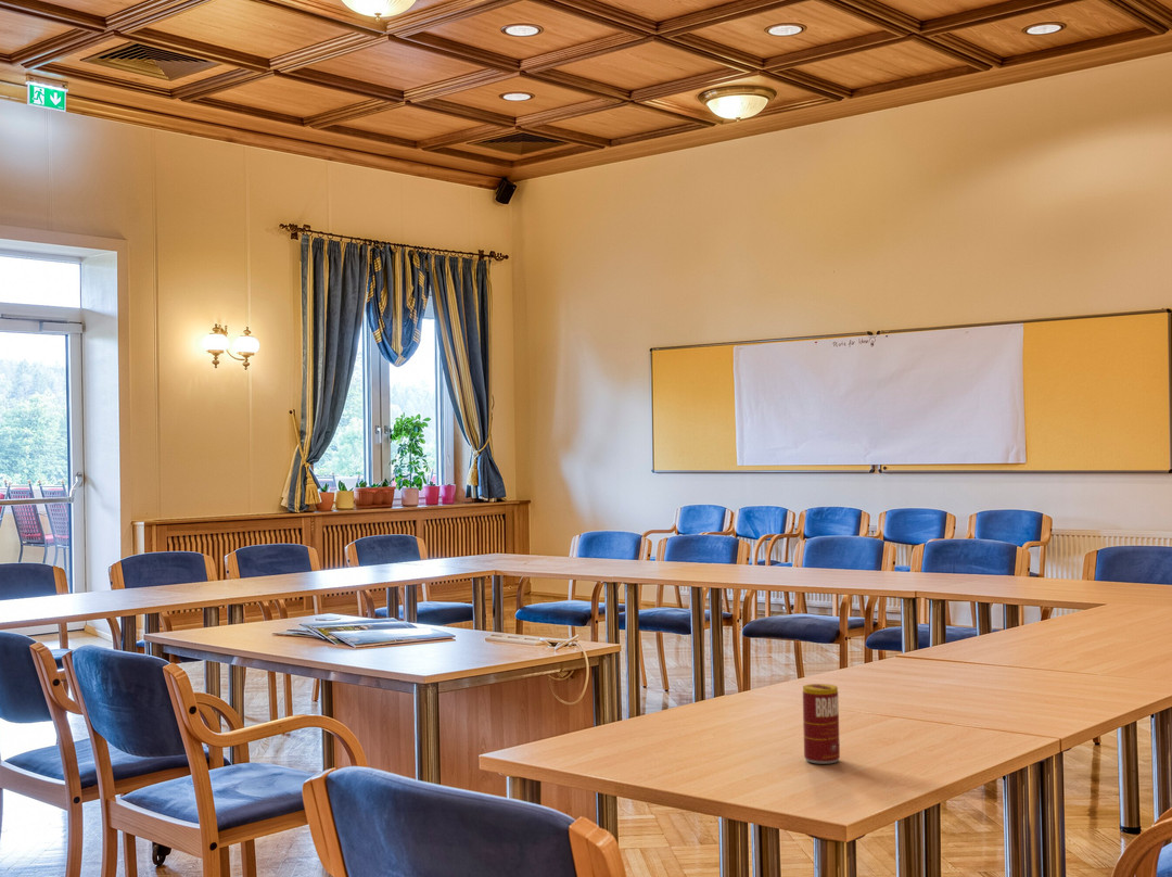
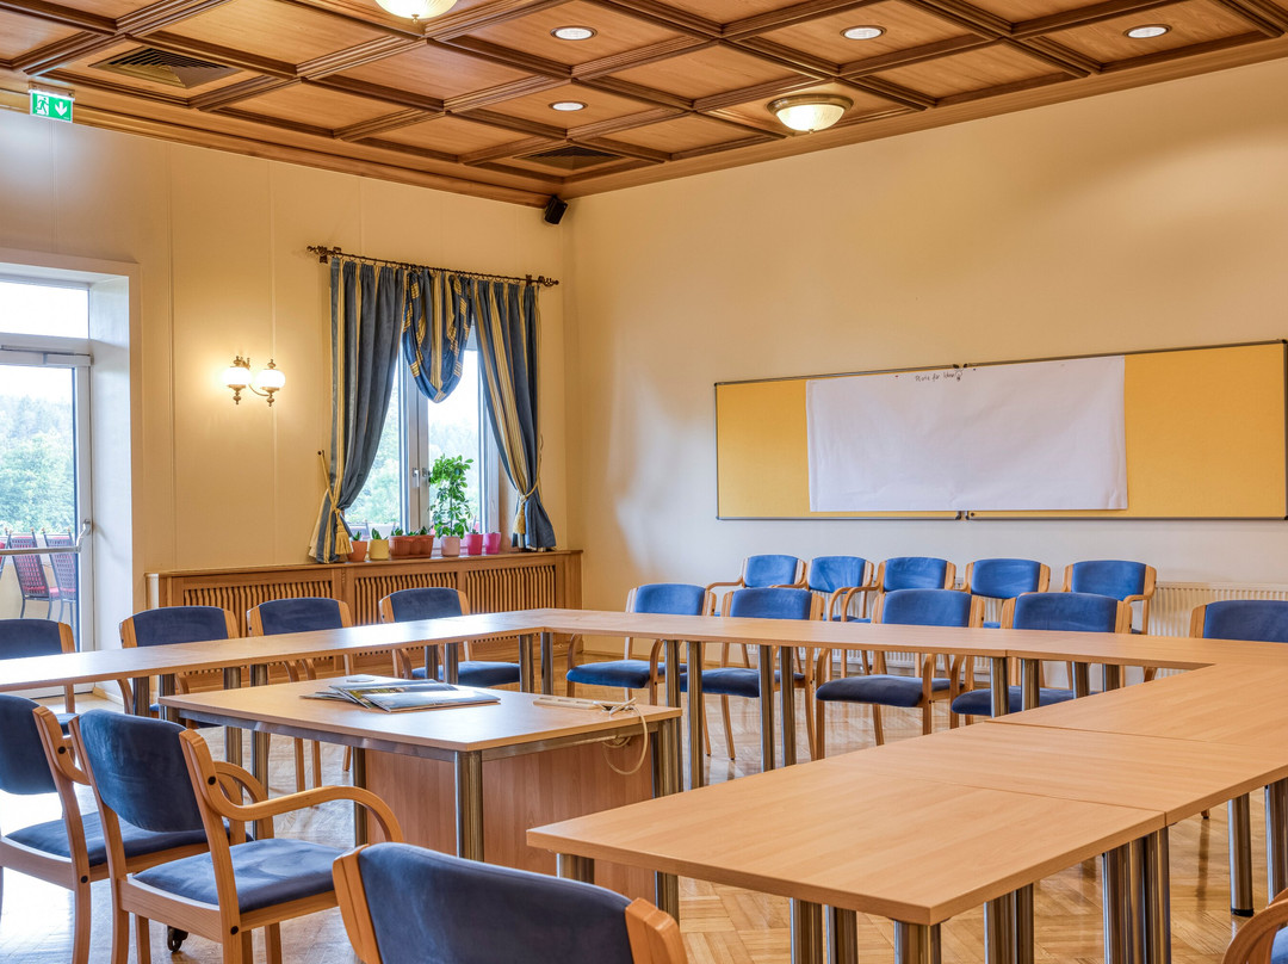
- beverage can (820, 723)
